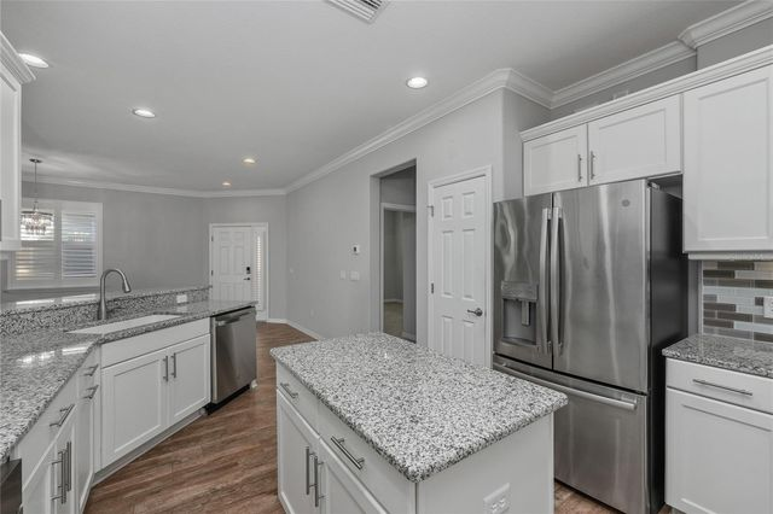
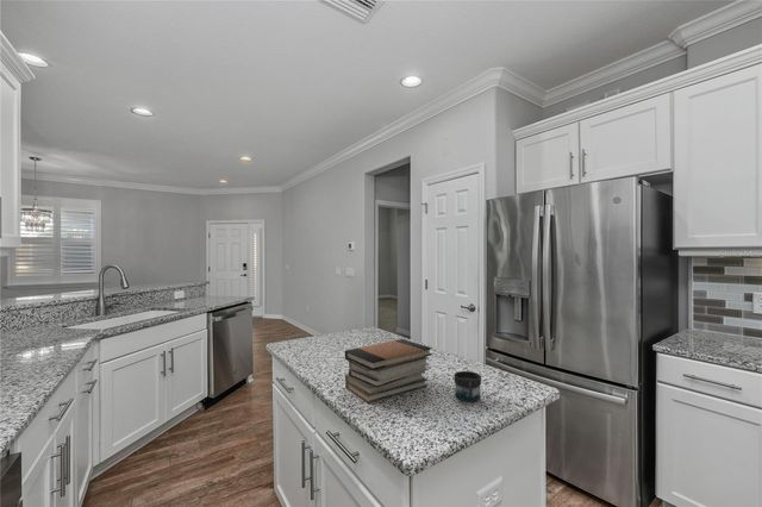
+ book stack (388, 368)
+ mug (469, 387)
